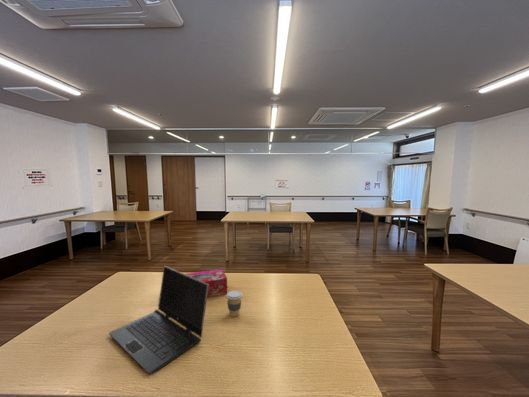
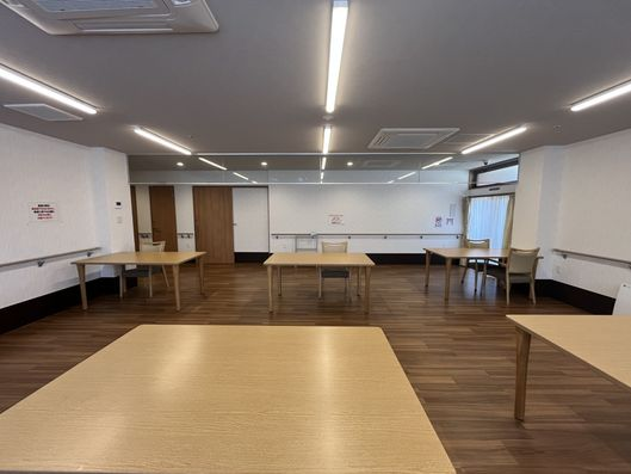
- laptop computer (158, 311)
- tissue box (202, 281)
- coffee cup (234, 303)
